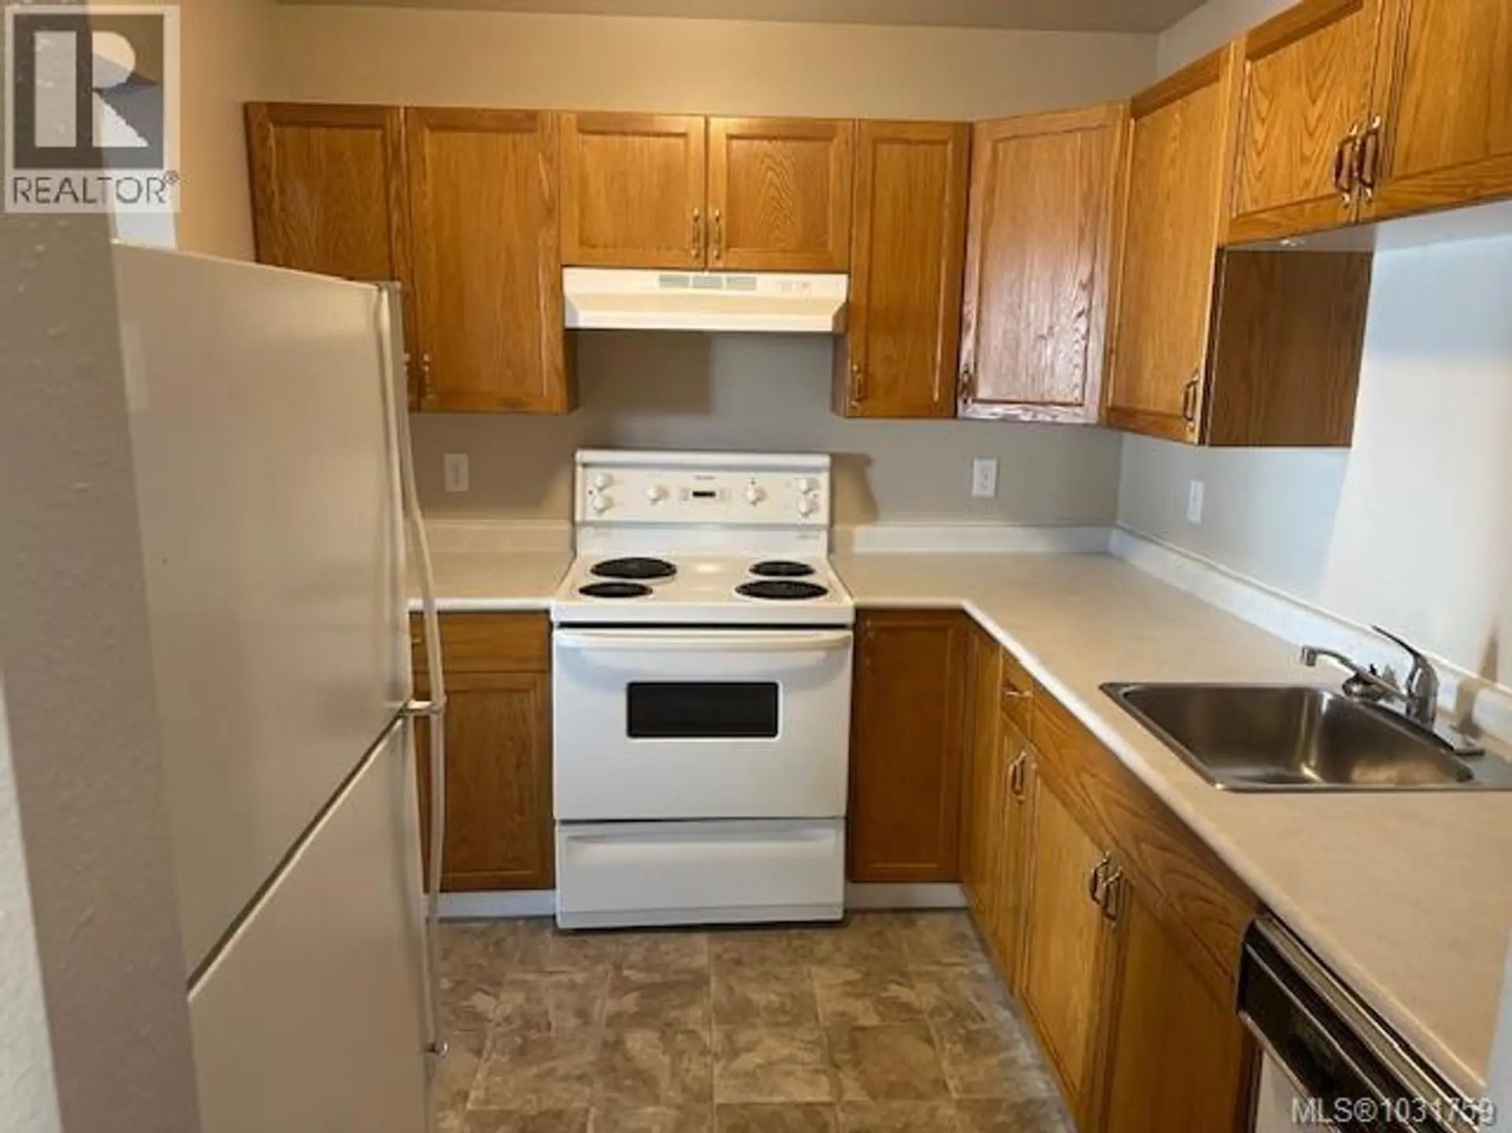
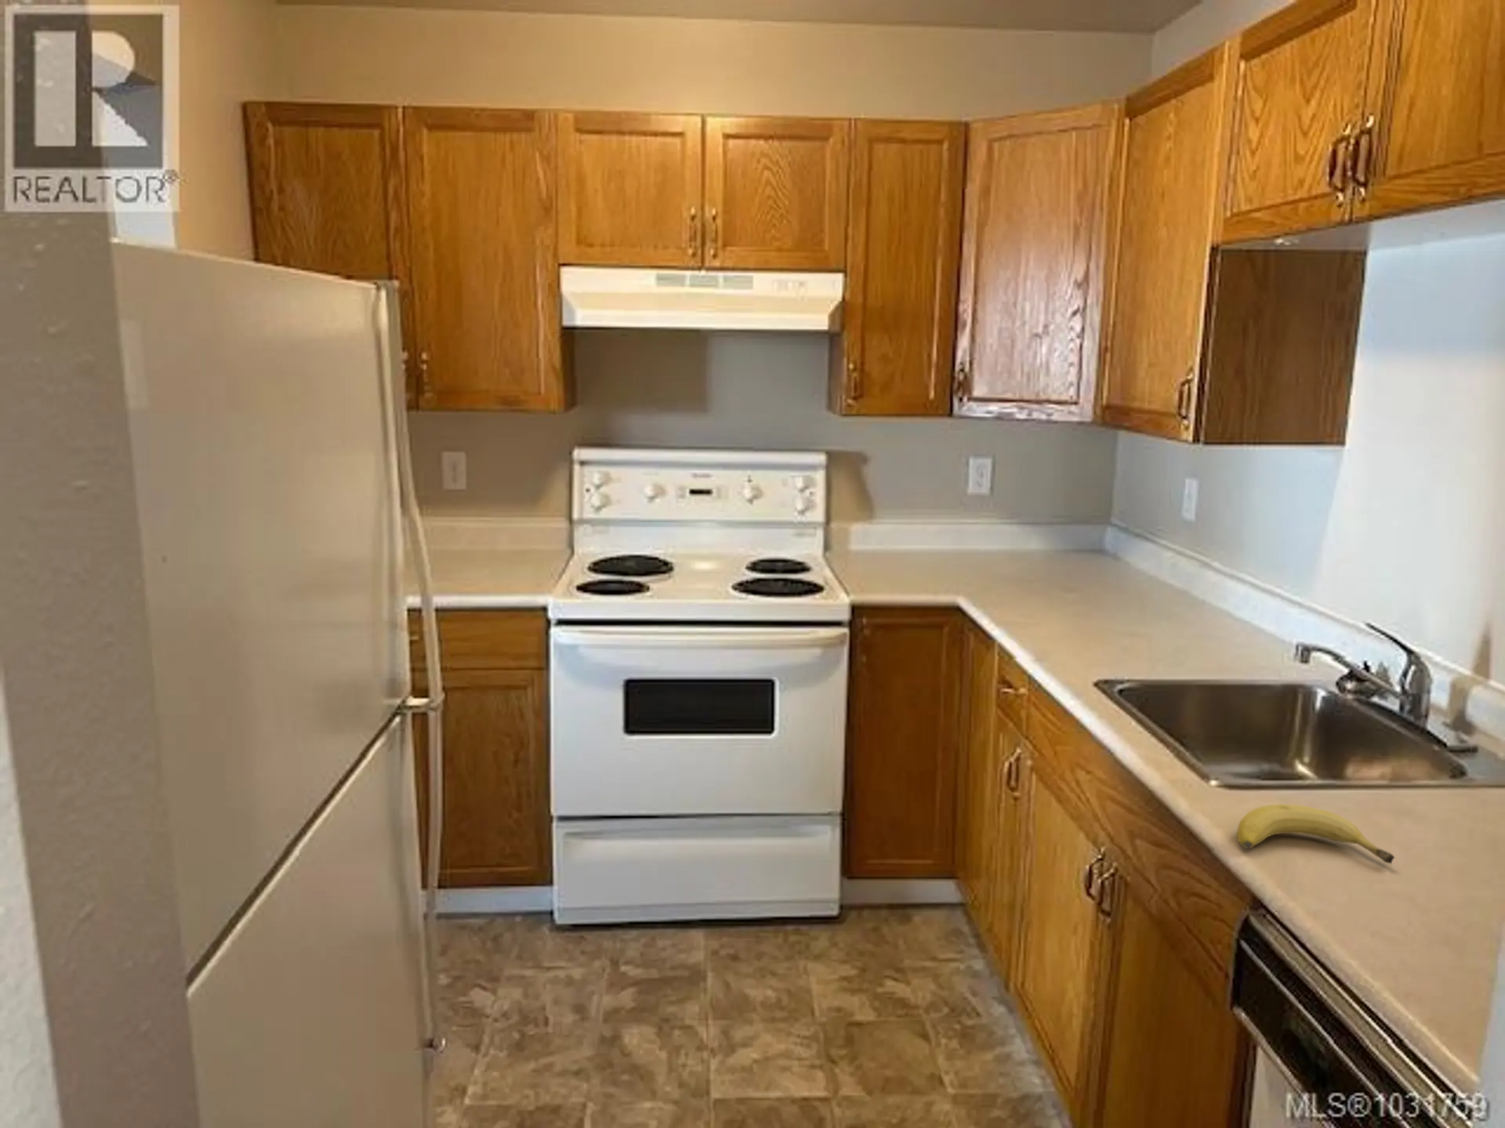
+ fruit (1306, 829)
